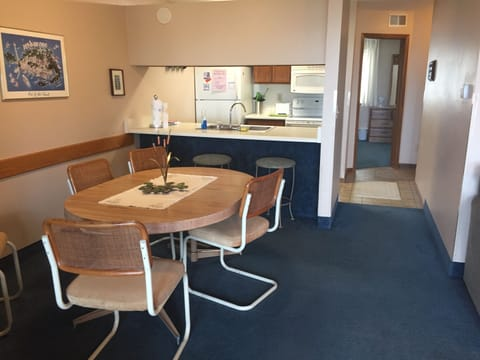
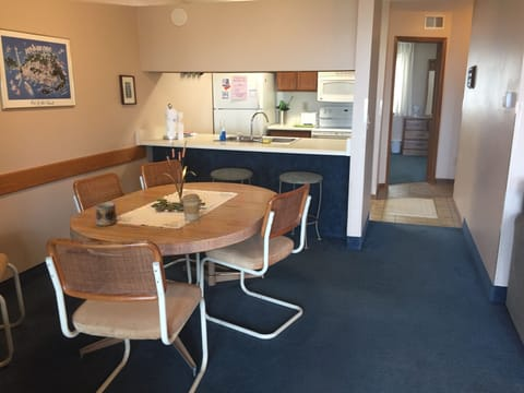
+ coffee cup (191, 206)
+ mug (105, 213)
